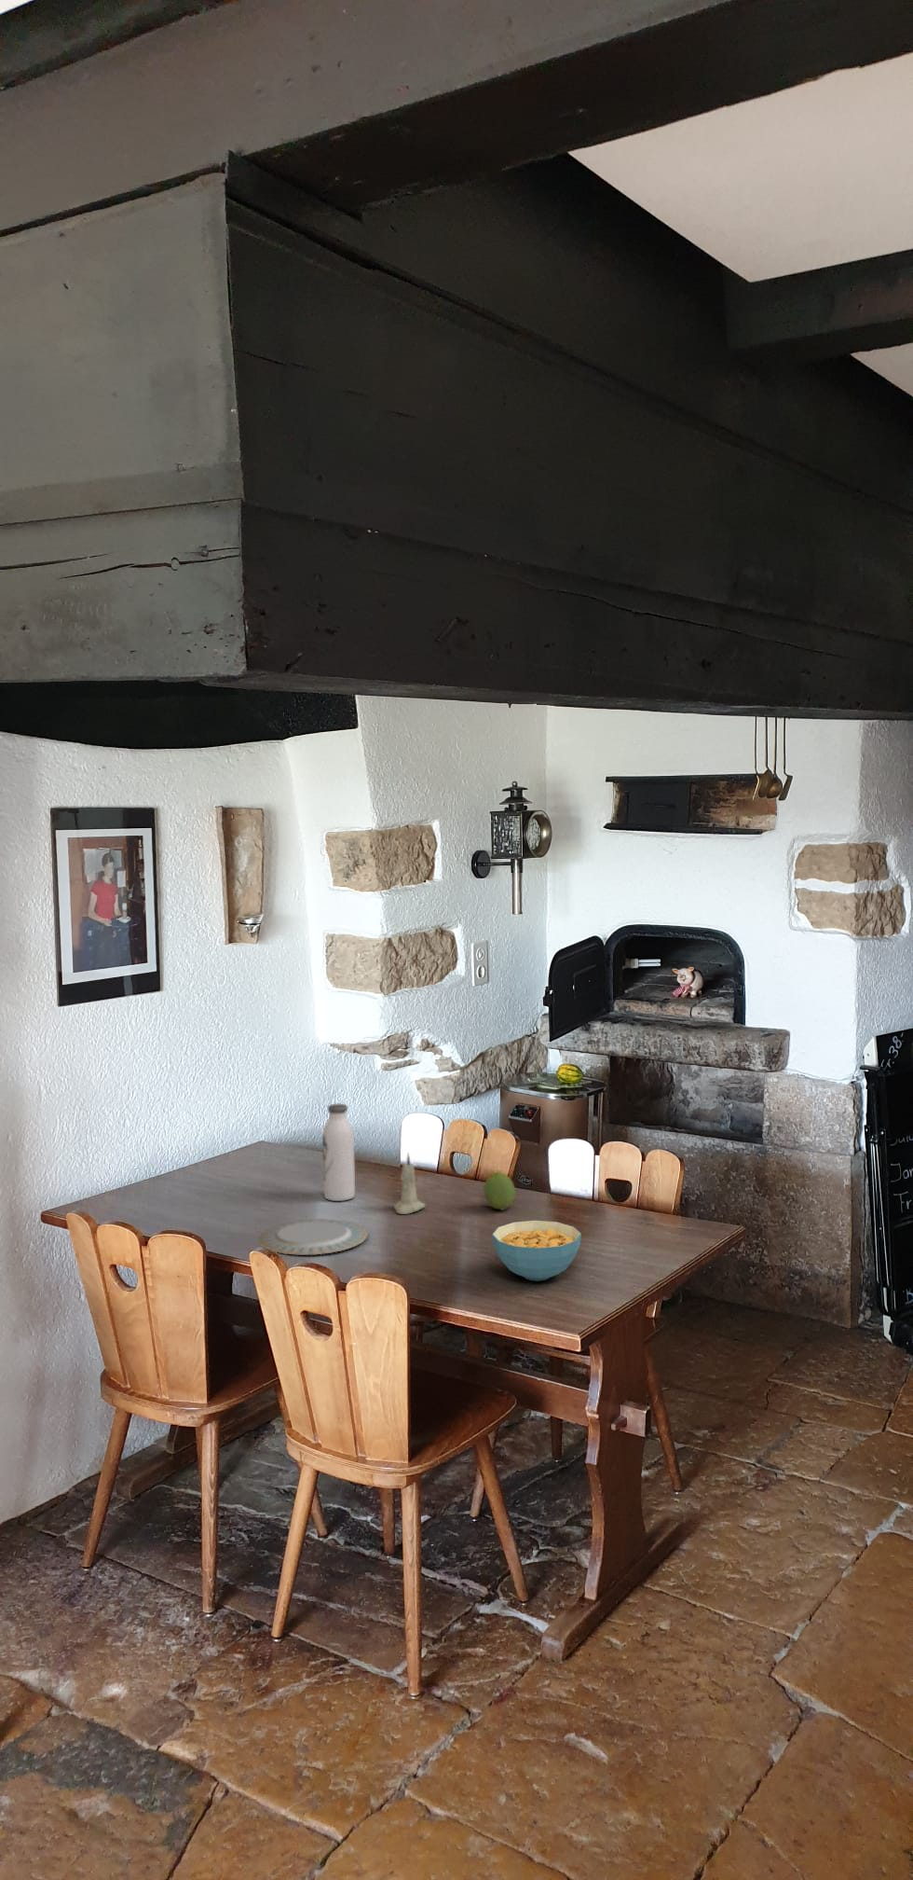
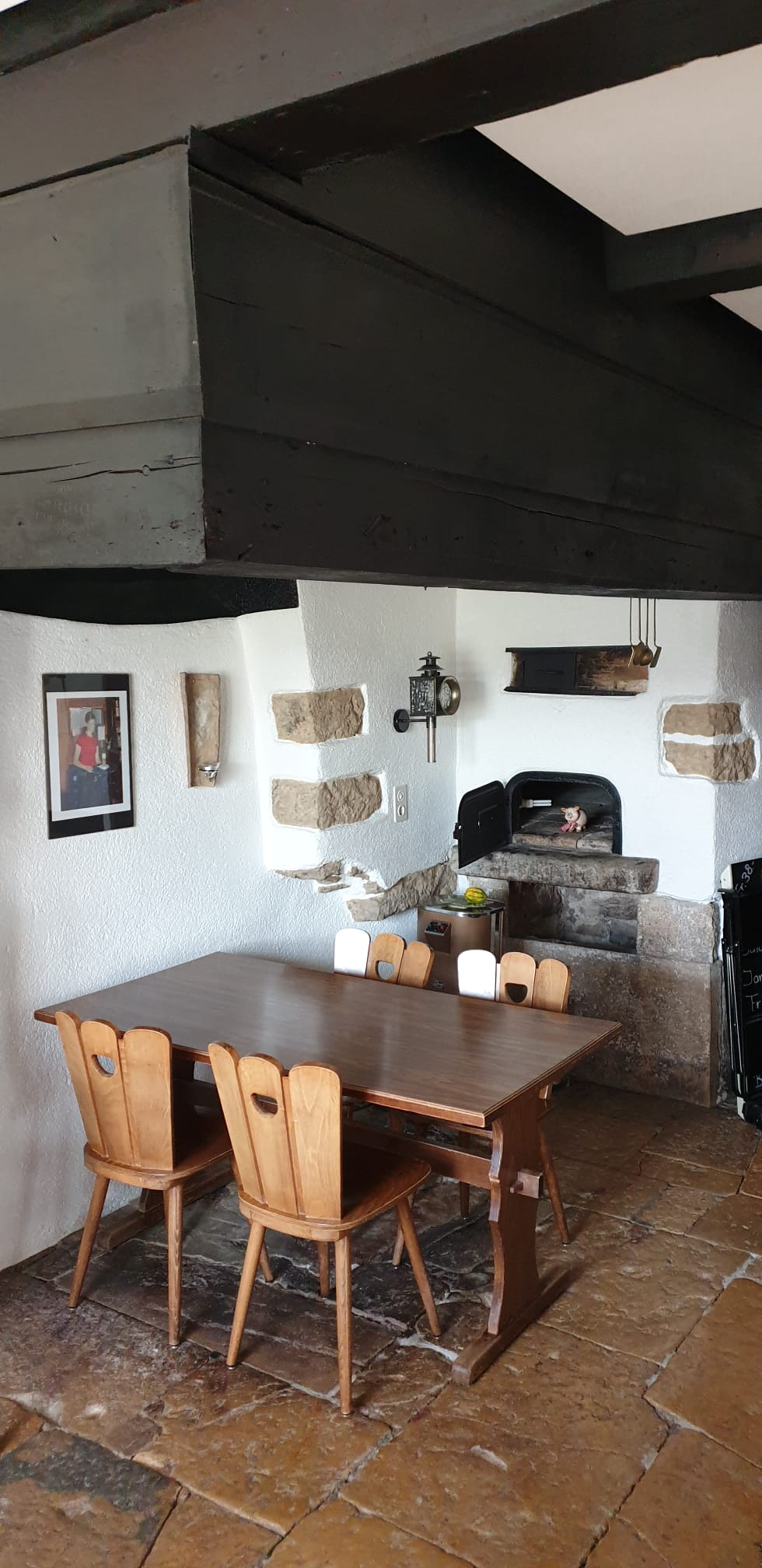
- chinaware (312, 1234)
- cereal bowl (537, 1254)
- water bottle (338, 1151)
- candle (407, 1181)
- fruit (500, 1189)
